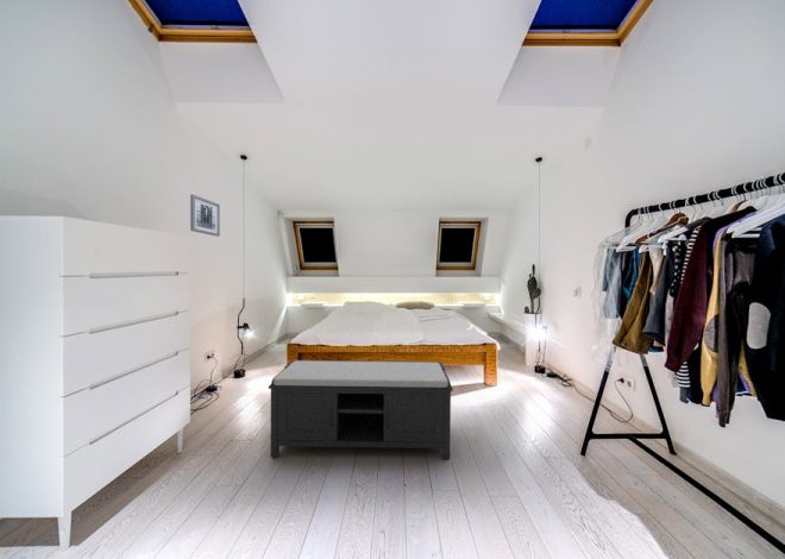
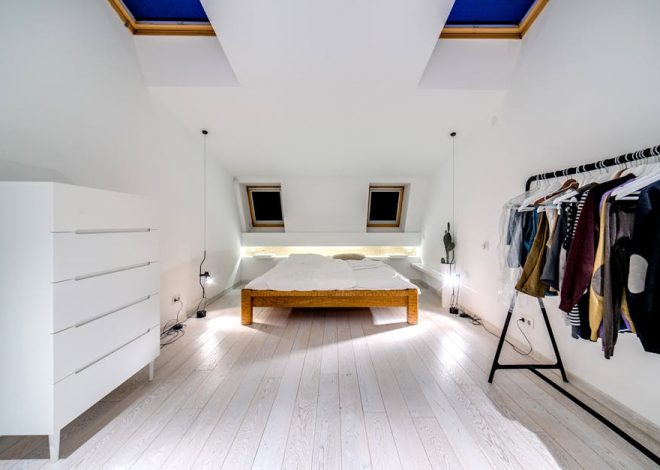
- wall art (206, 216)
- bench (363, 404)
